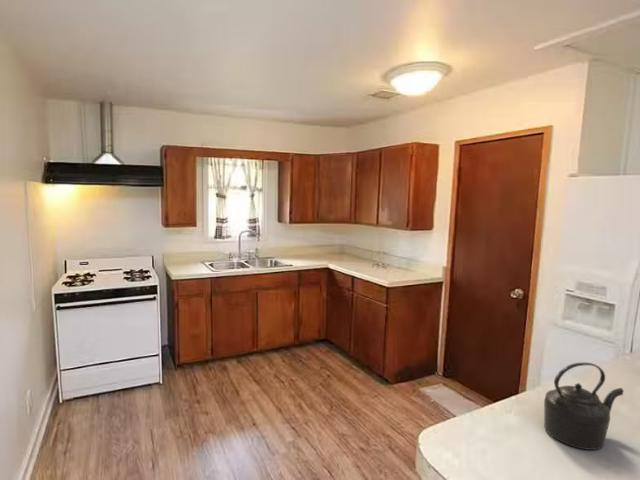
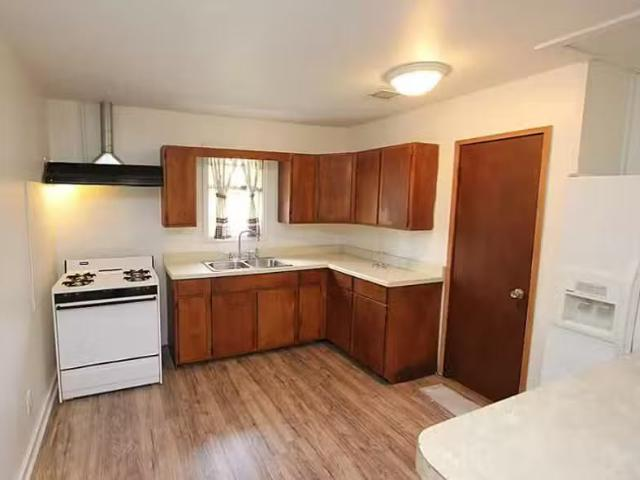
- kettle (588, 397)
